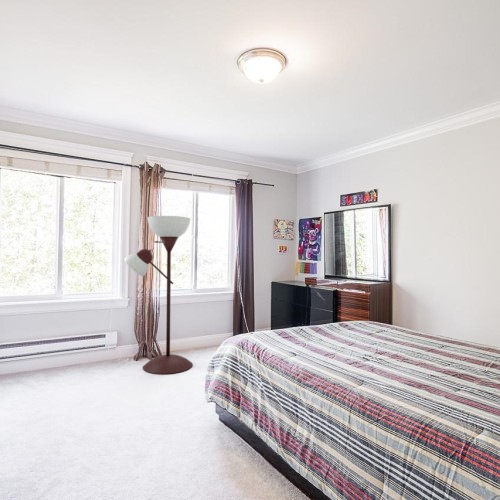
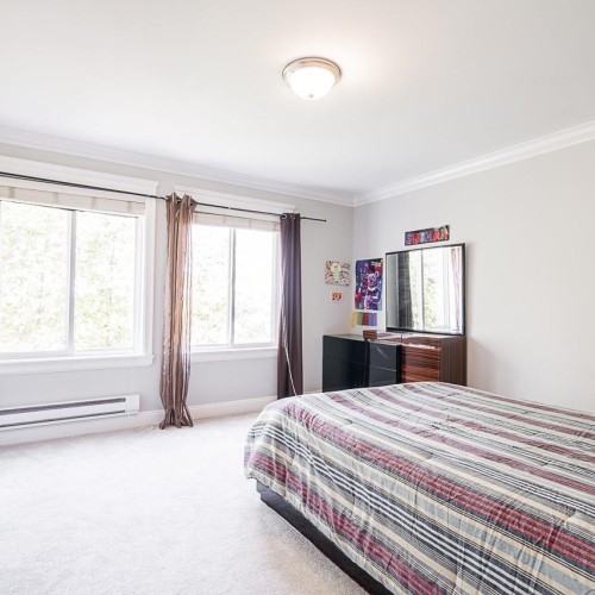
- floor lamp (167, 291)
